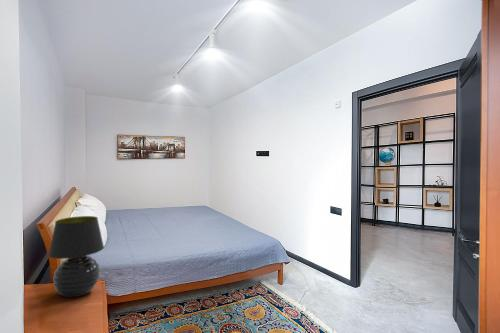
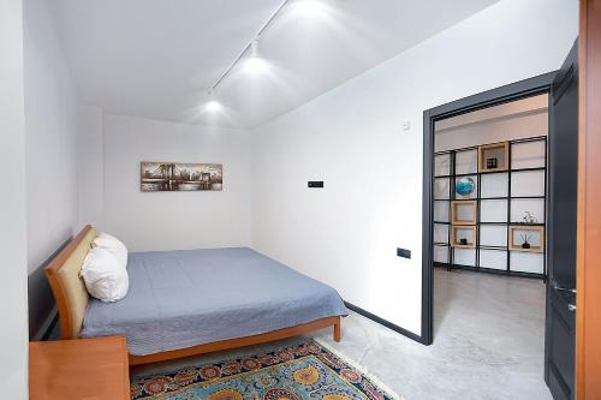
- table lamp (77, 256)
